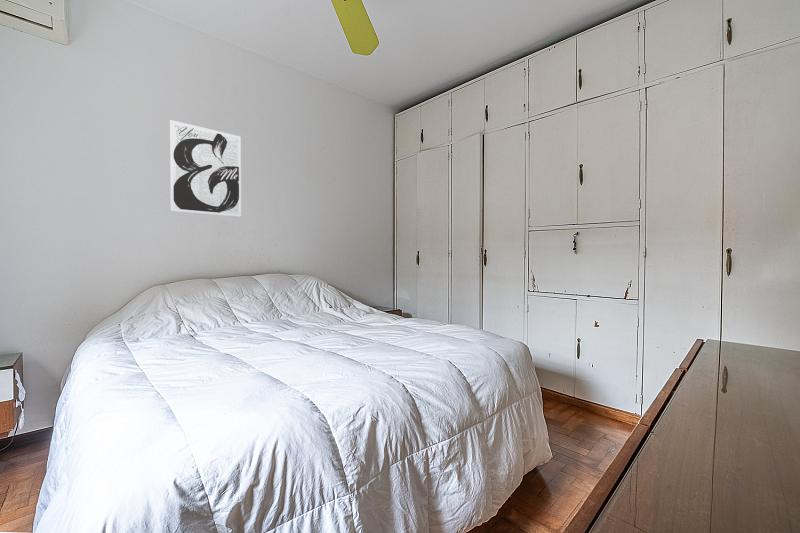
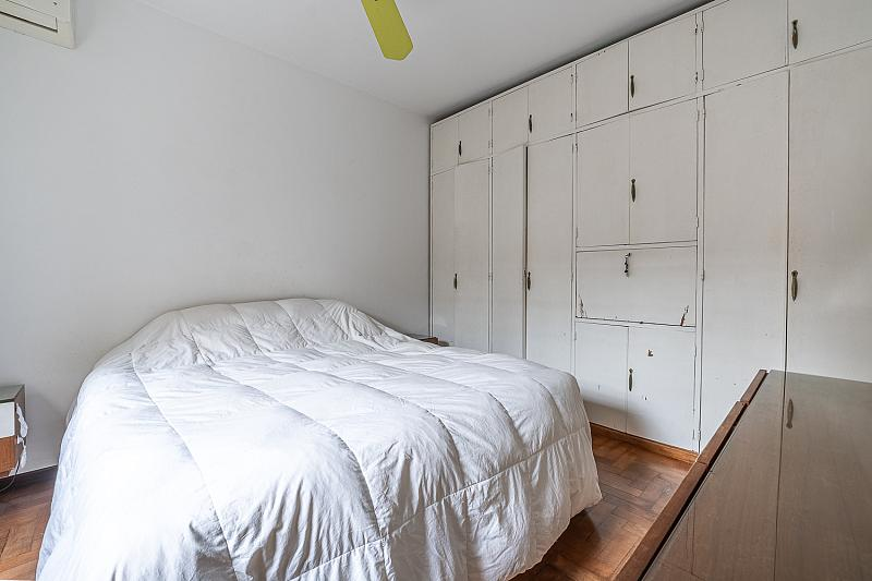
- wall art (207, 171)
